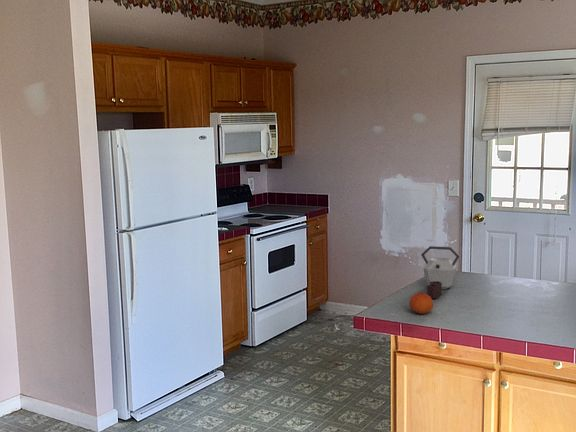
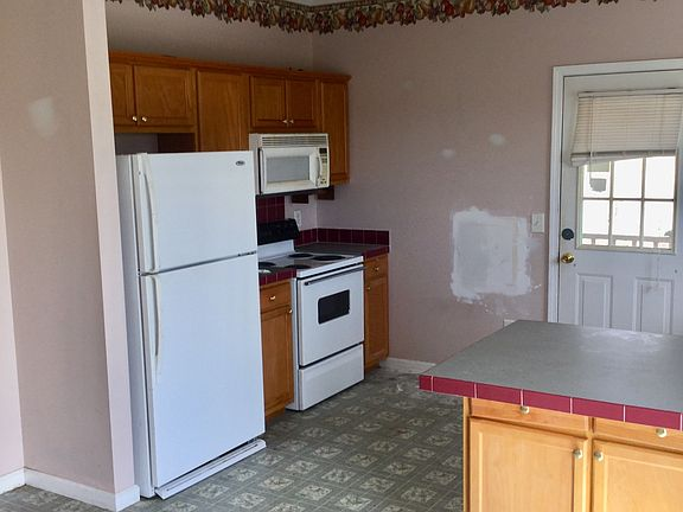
- kettle (437, 270)
- fruit (421, 302)
